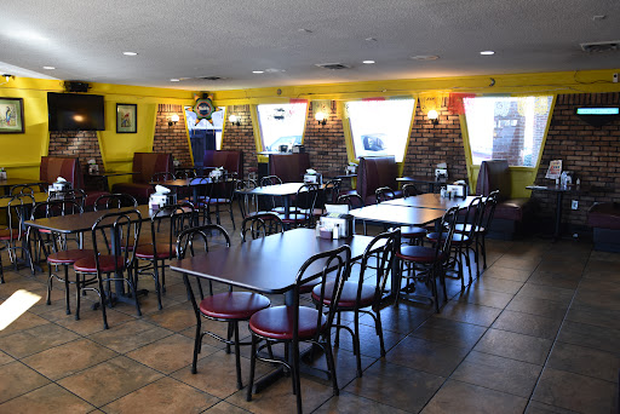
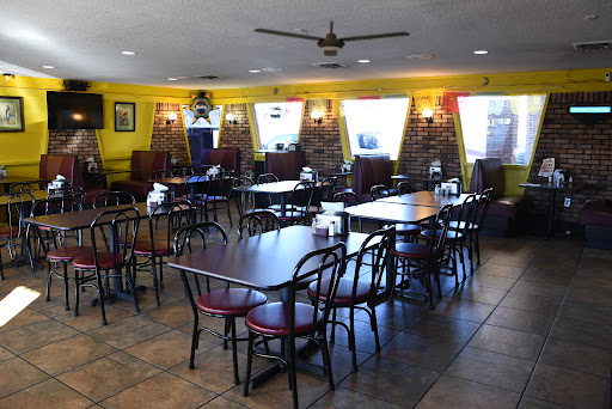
+ ceiling fan (331, 38)
